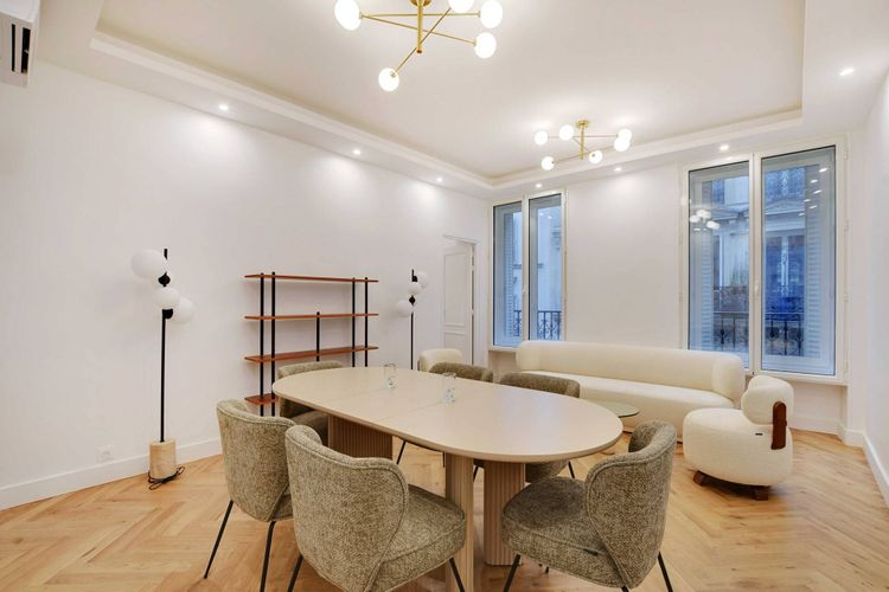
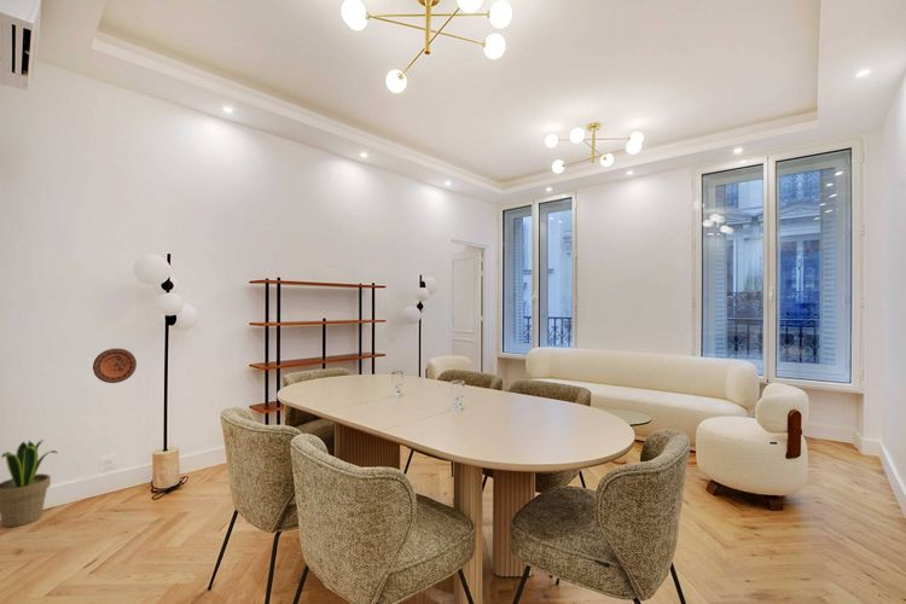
+ decorative plate (115, 365)
+ potted plant (27, 480)
